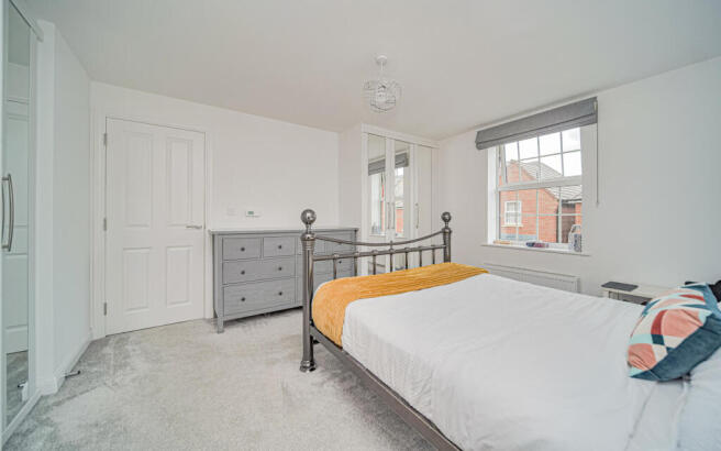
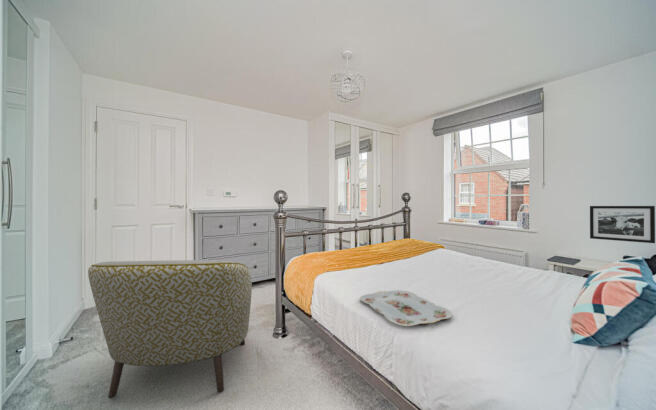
+ serving tray (402, 306)
+ armchair (183, 311)
+ picture frame (620, 223)
